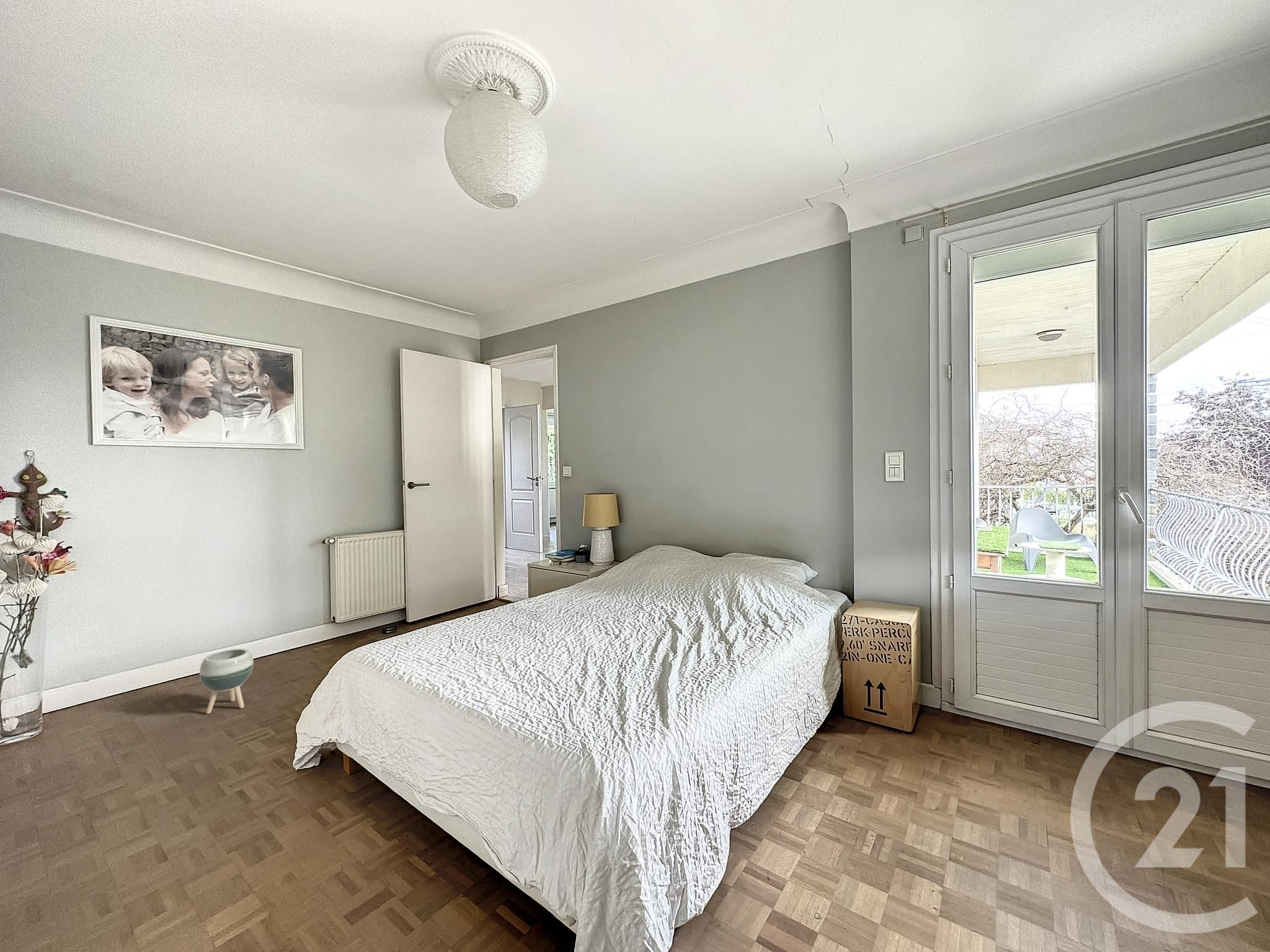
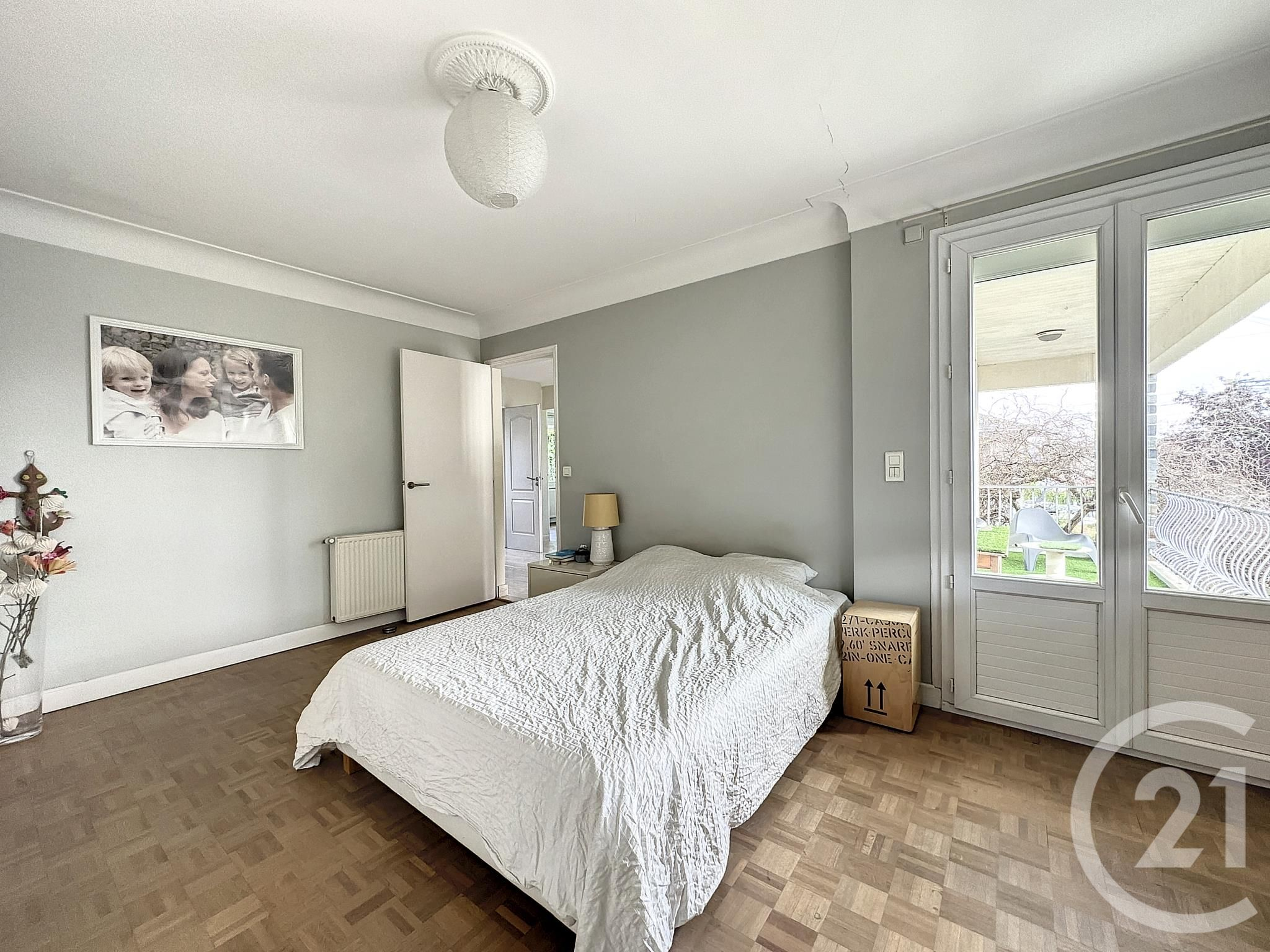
- planter (227, 681)
